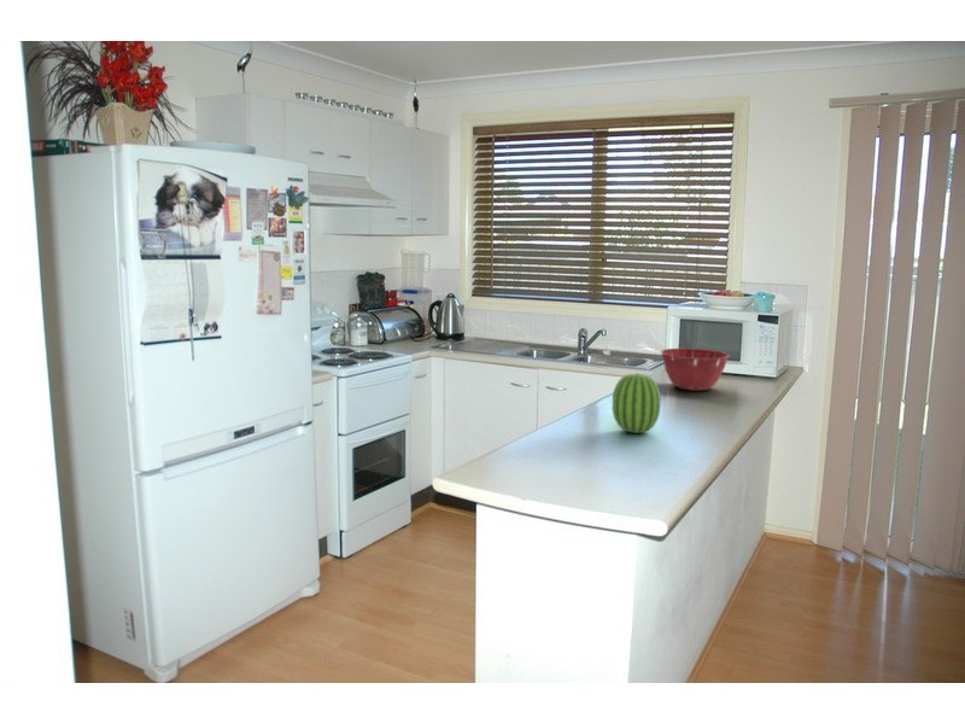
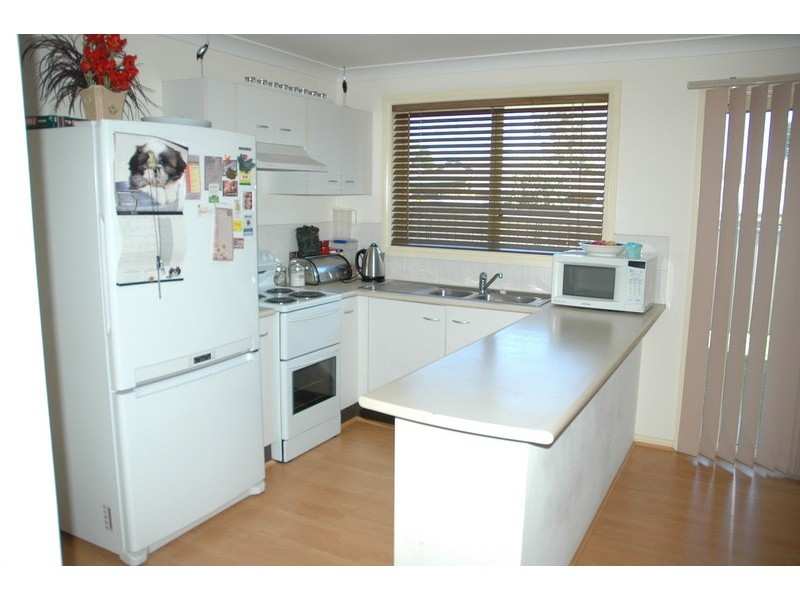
- fruit (636, 401)
- mixing bowl (694, 369)
